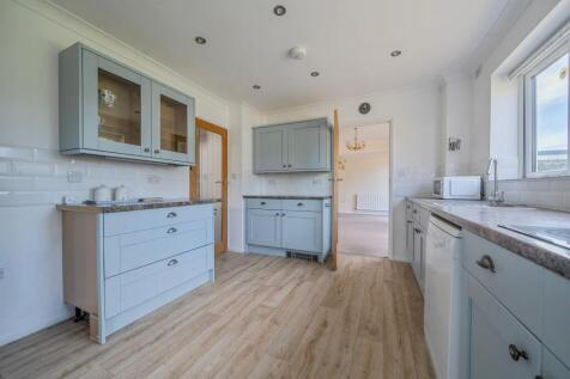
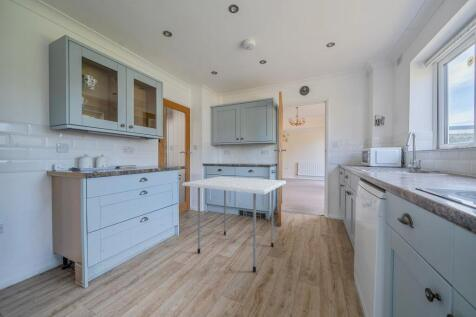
+ dining table (225, 215)
